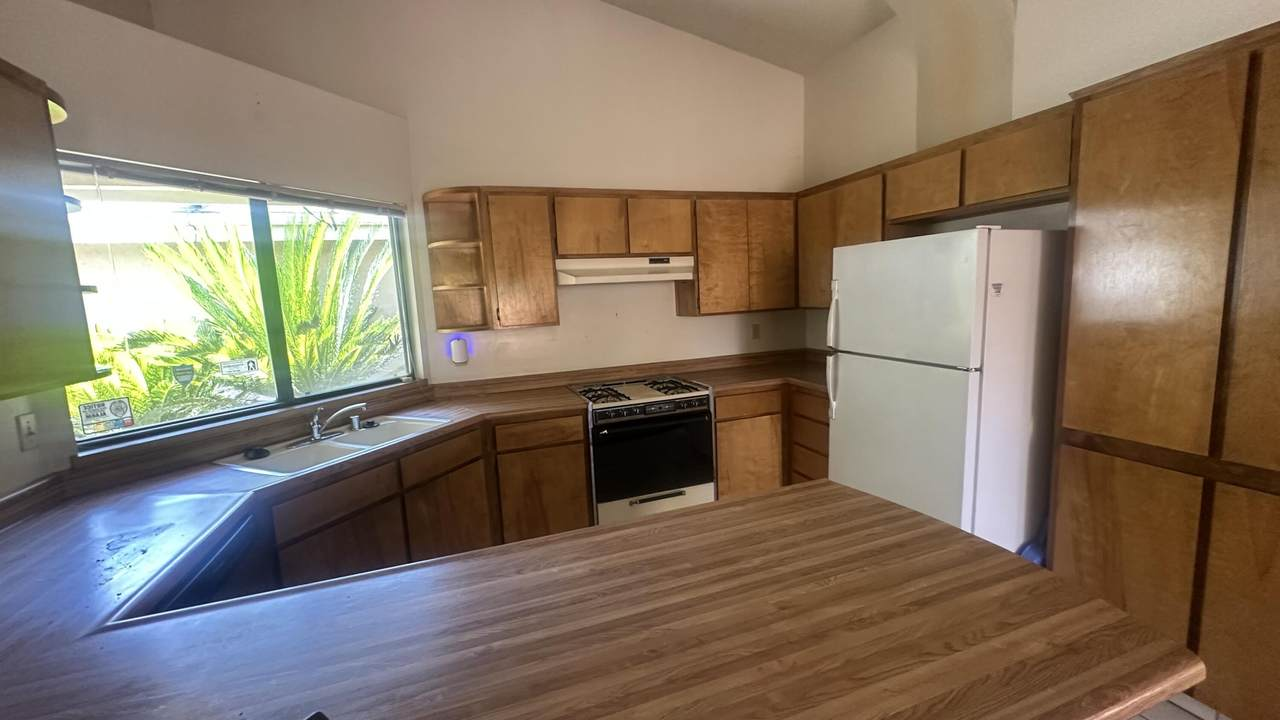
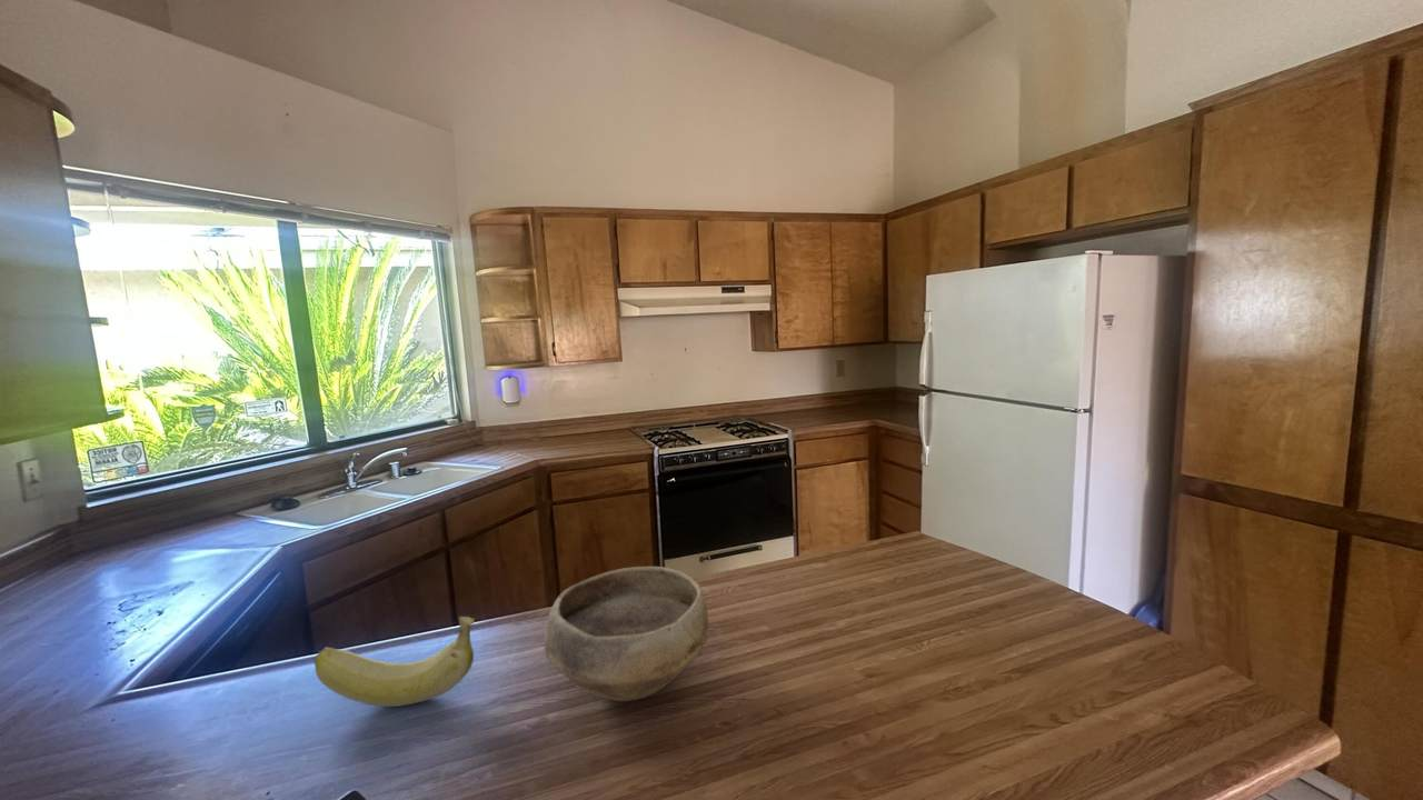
+ banana (399, 663)
+ bowl (629, 639)
